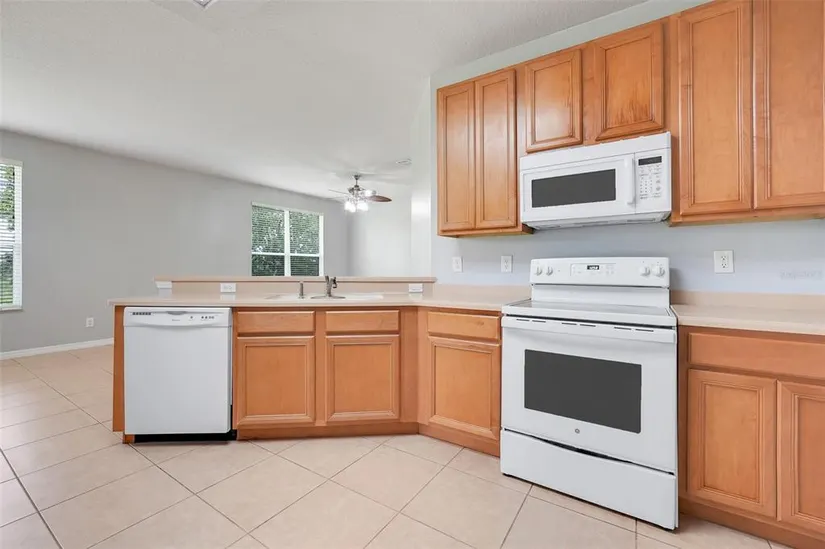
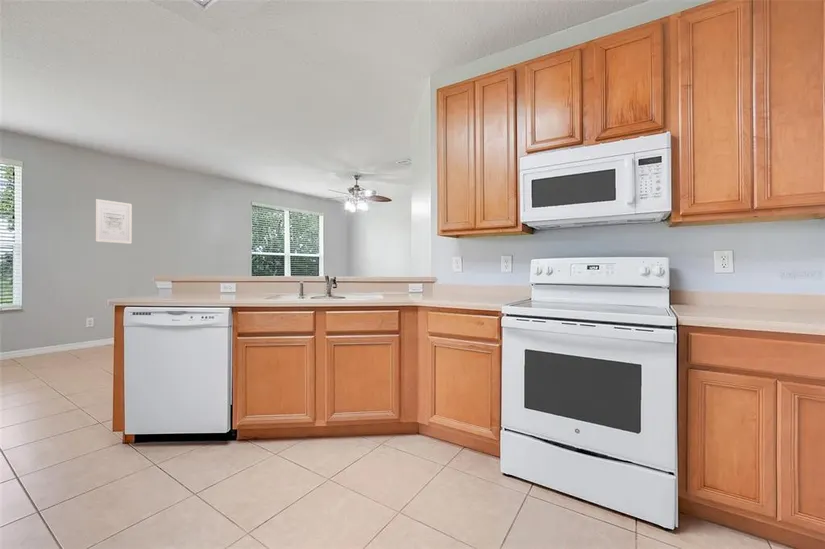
+ wall art (114, 222)
